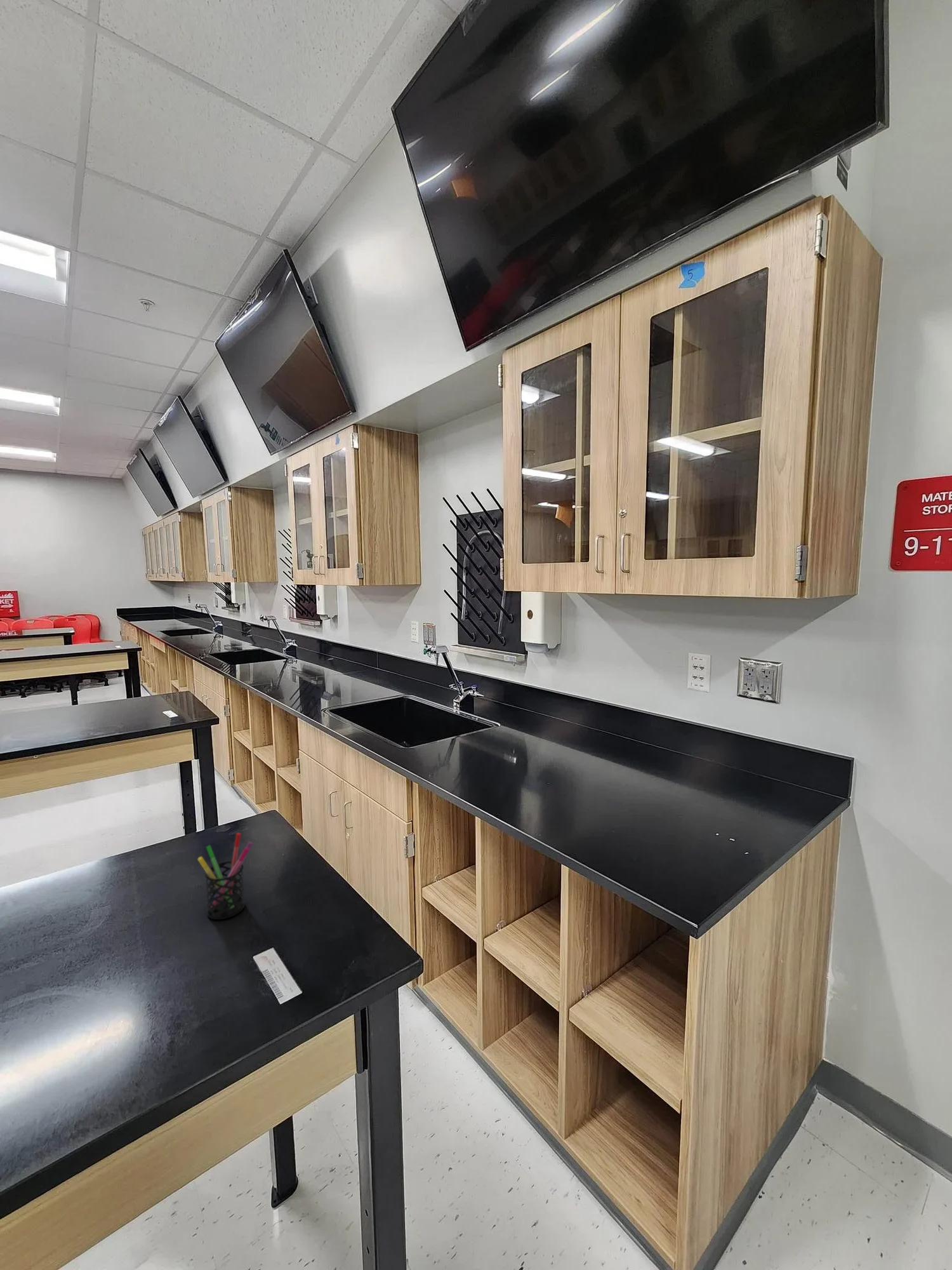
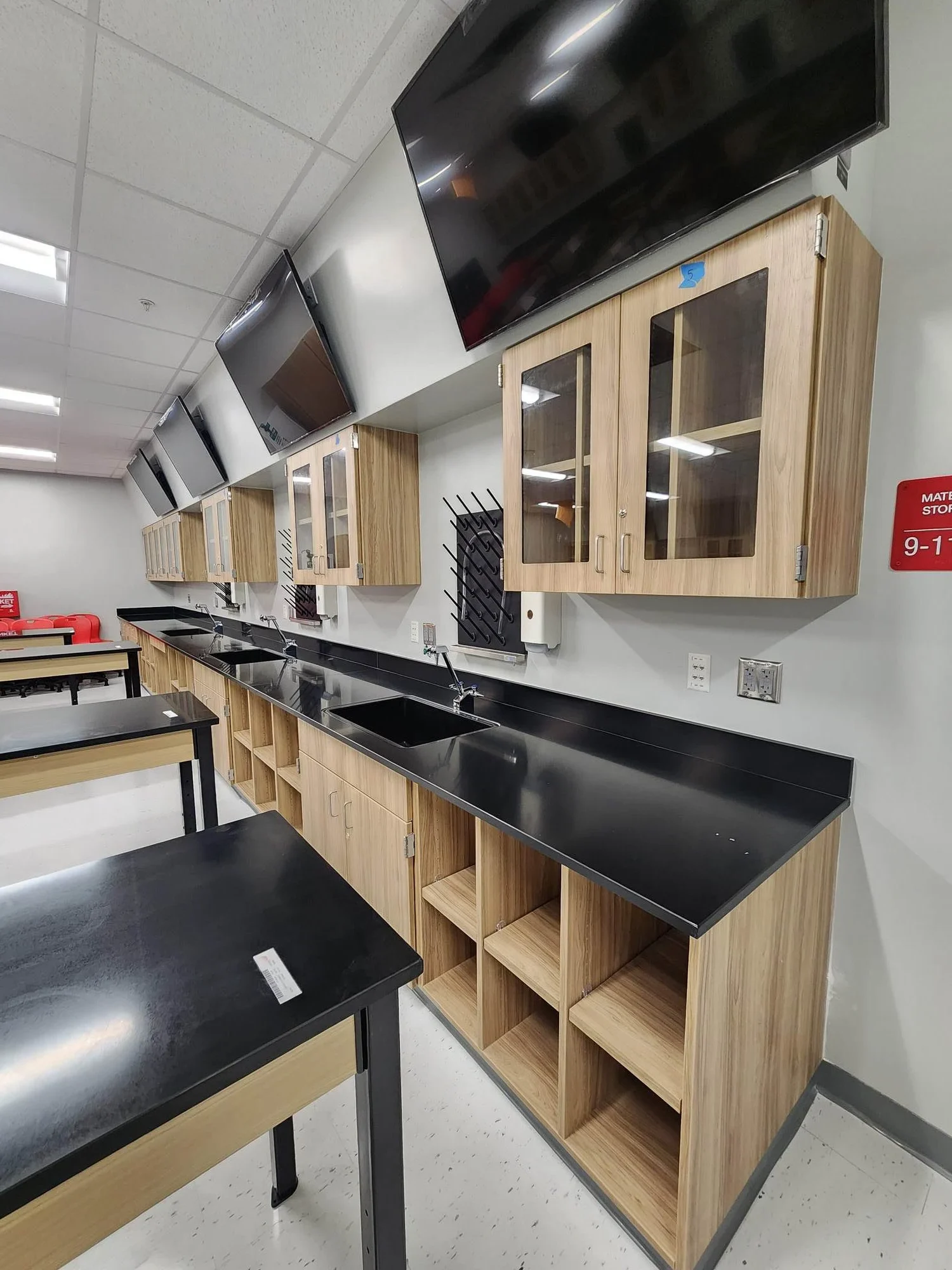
- pen holder (223, 872)
